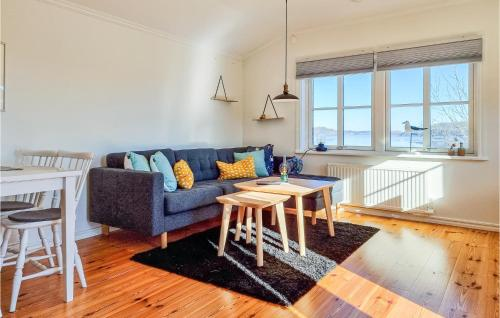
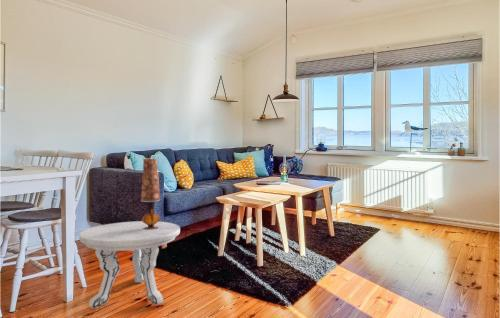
+ table lamp (150, 193)
+ side table (133, 262)
